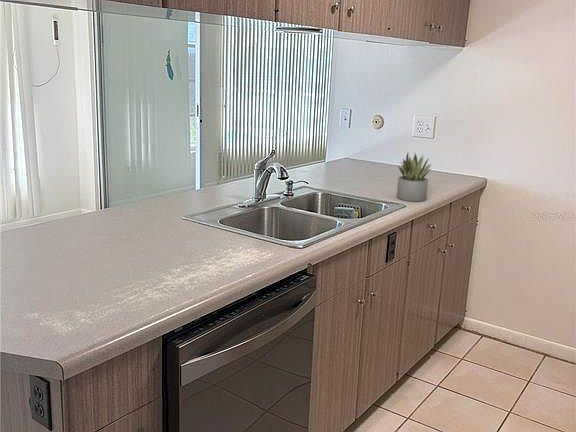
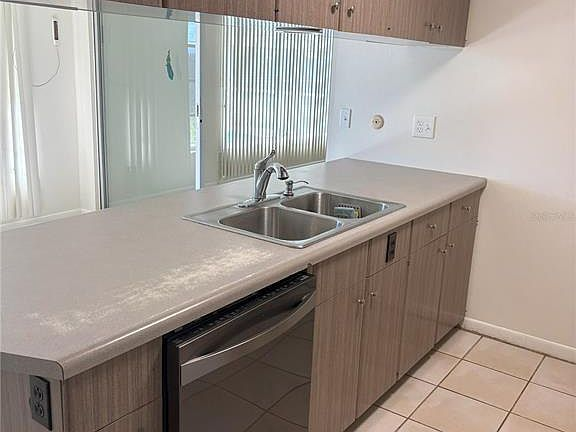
- succulent plant (413, 175)
